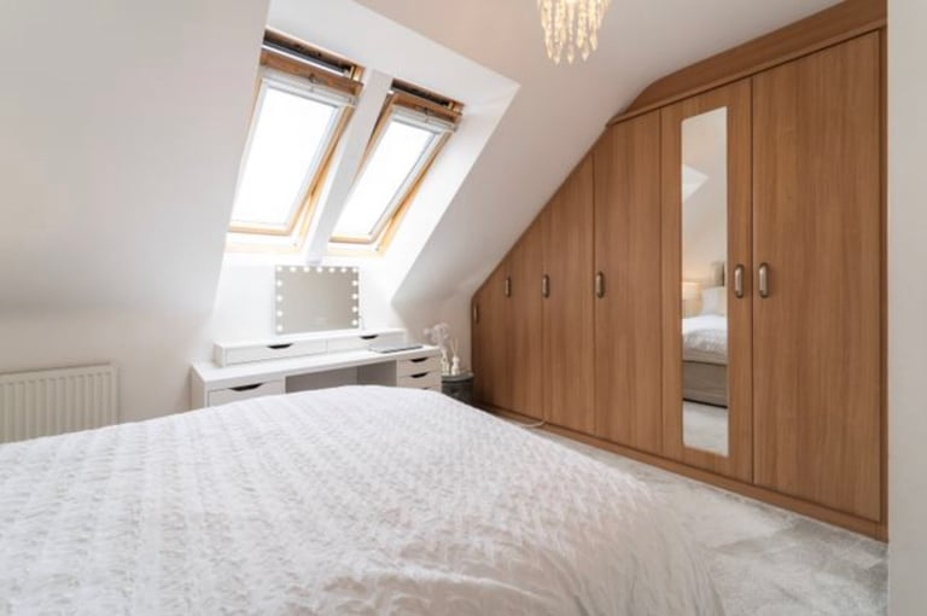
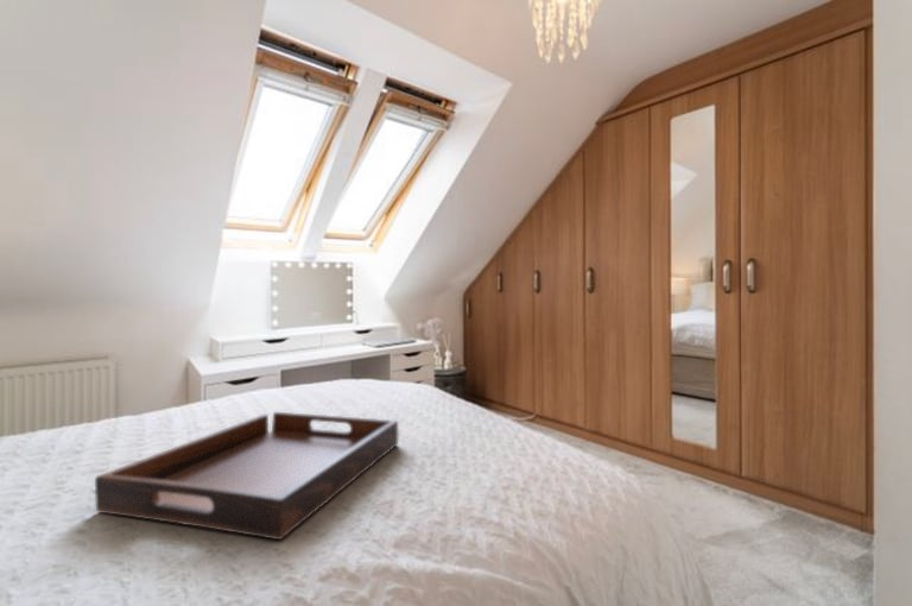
+ serving tray (274, 456)
